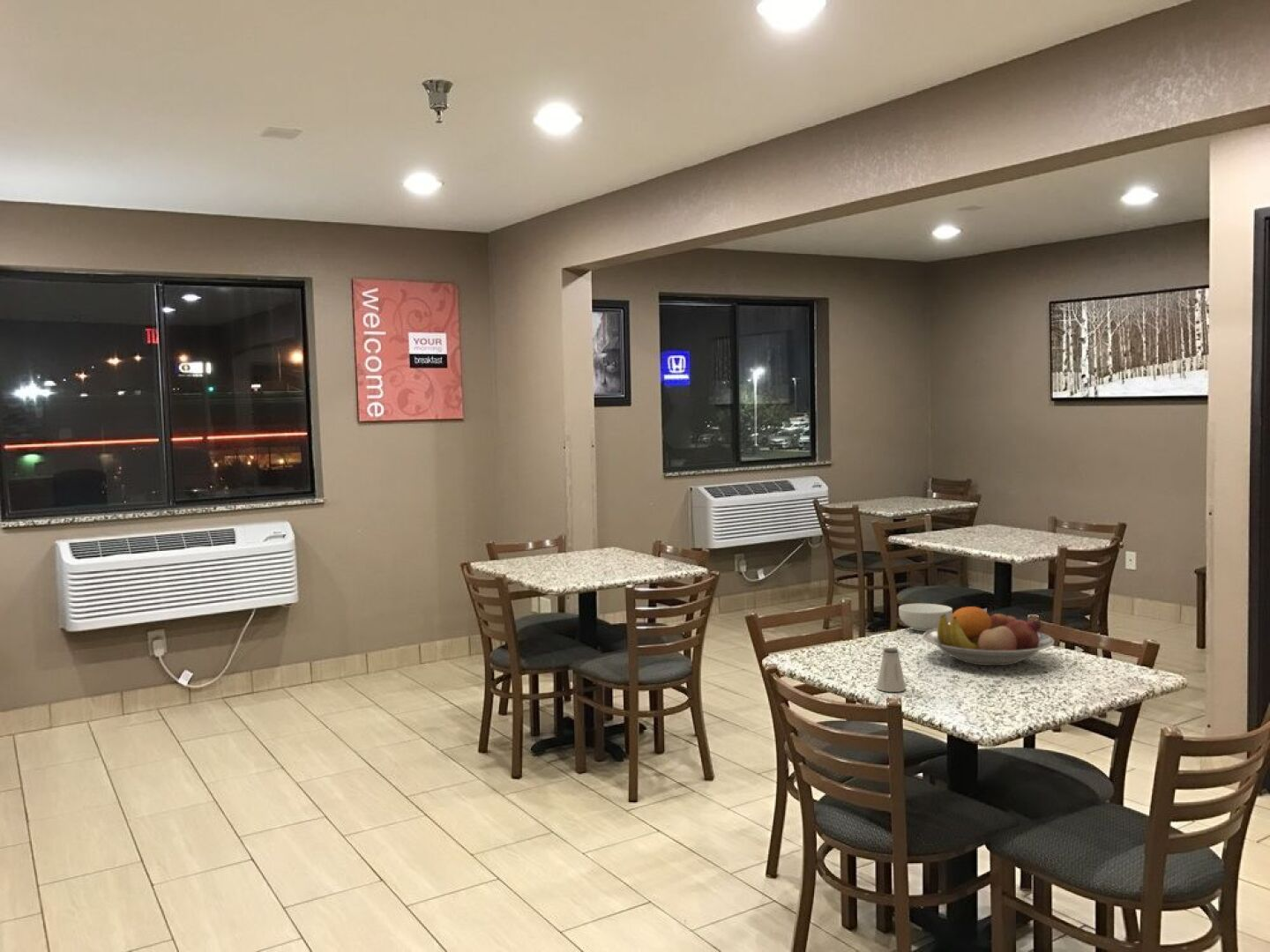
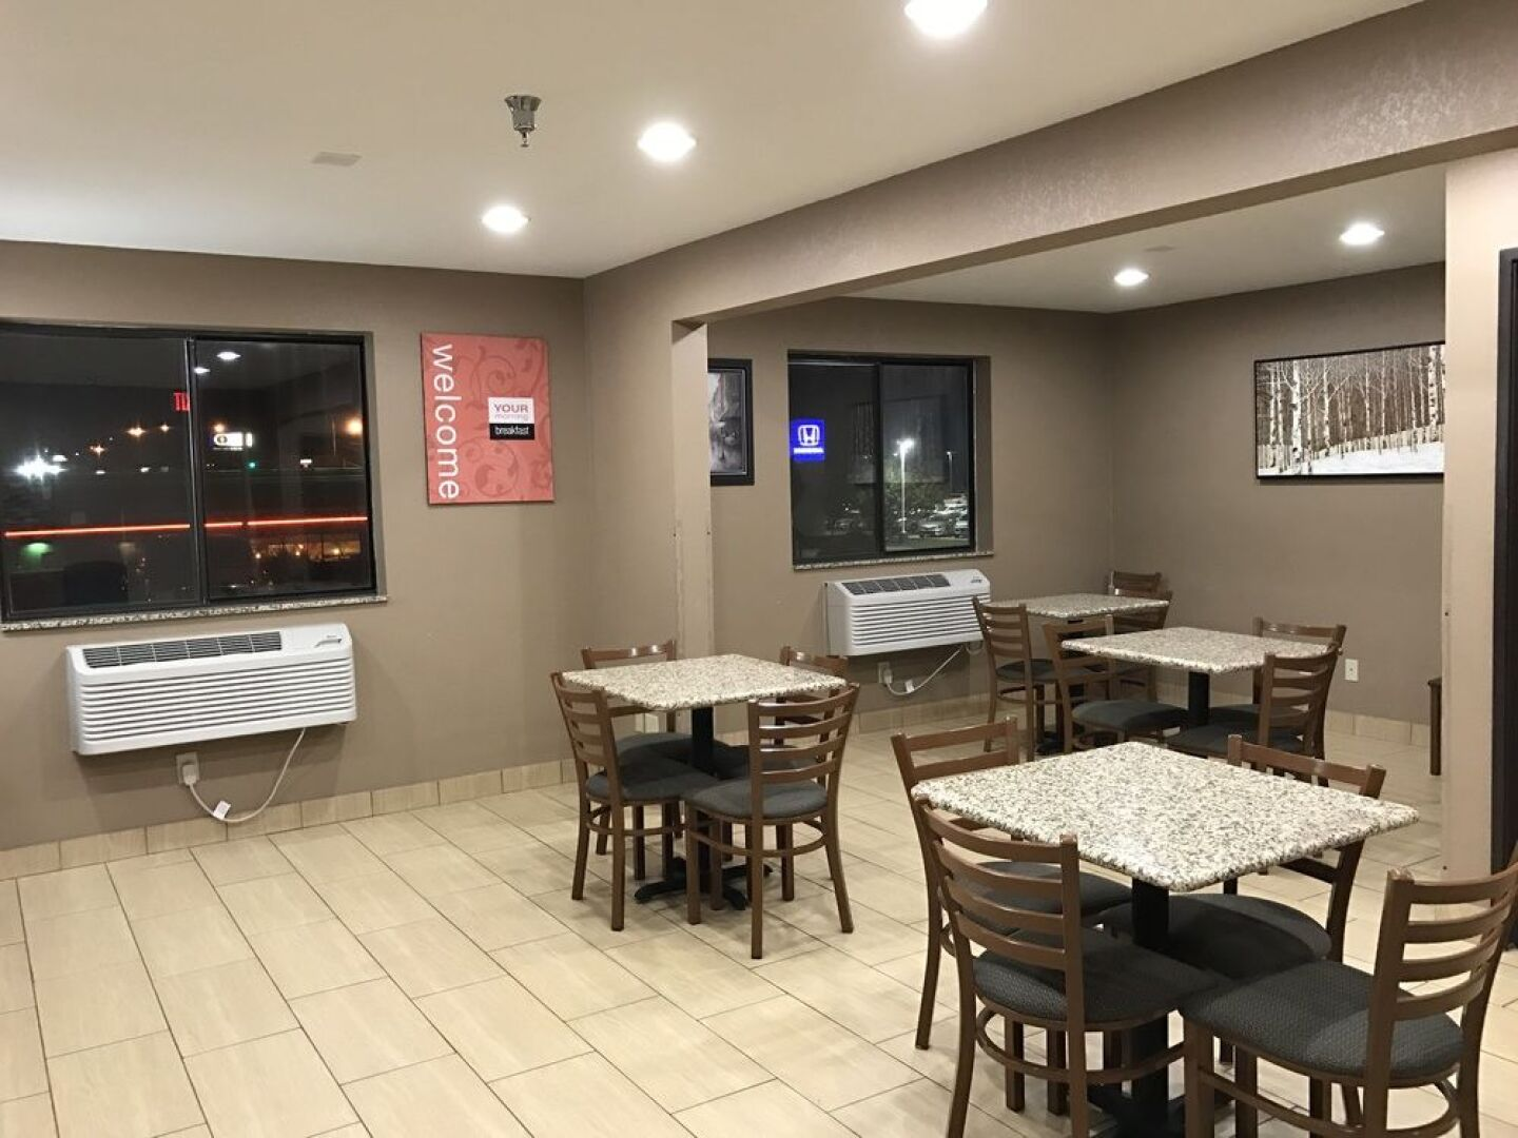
- fruit bowl (987, 632)
- cereal bowl (925, 618)
- saltshaker (891, 668)
